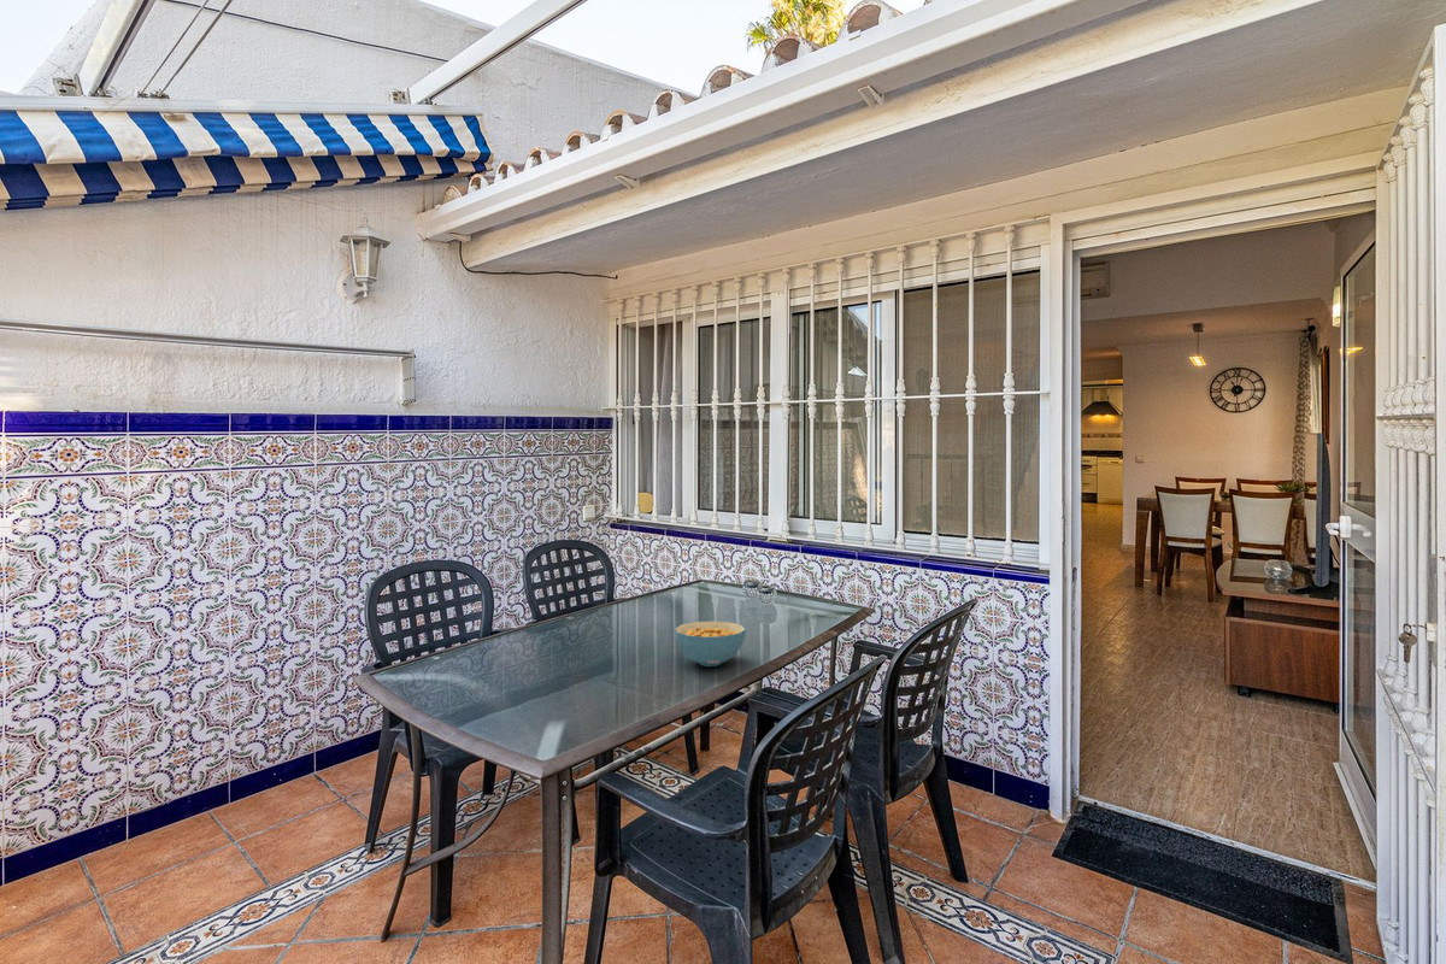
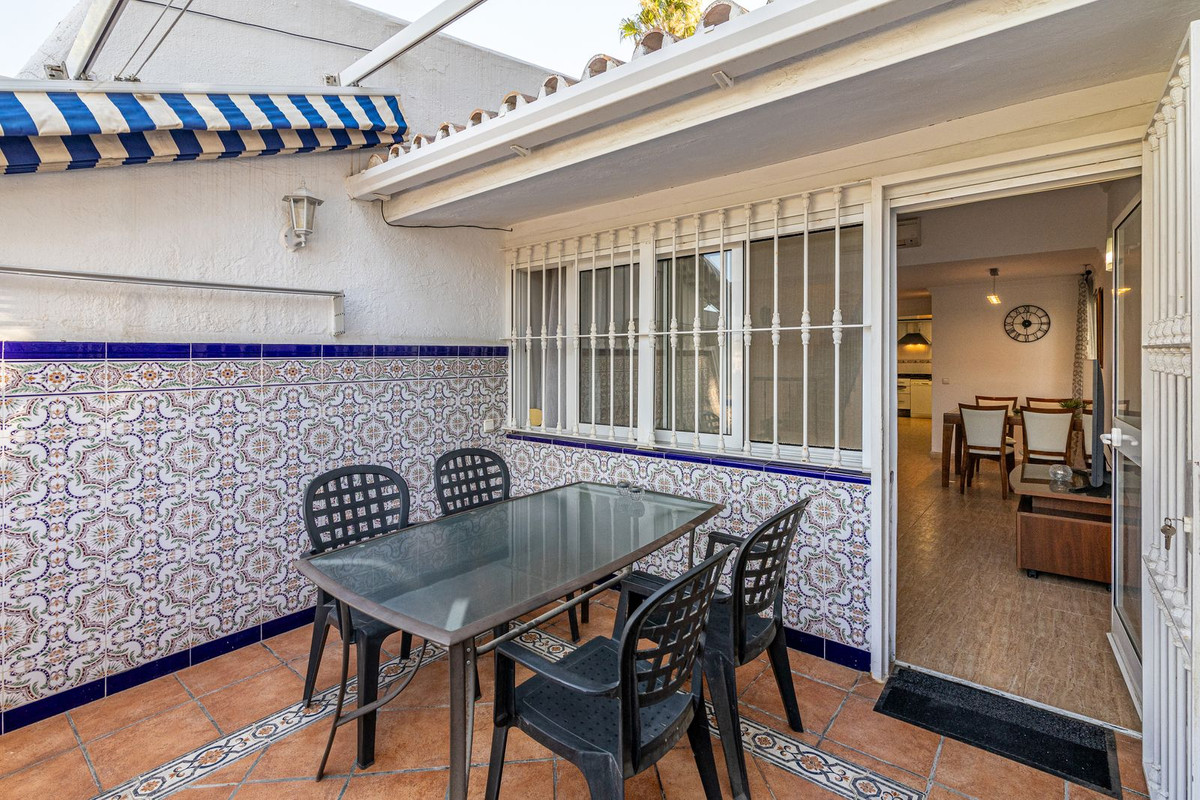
- cereal bowl (710, 646)
